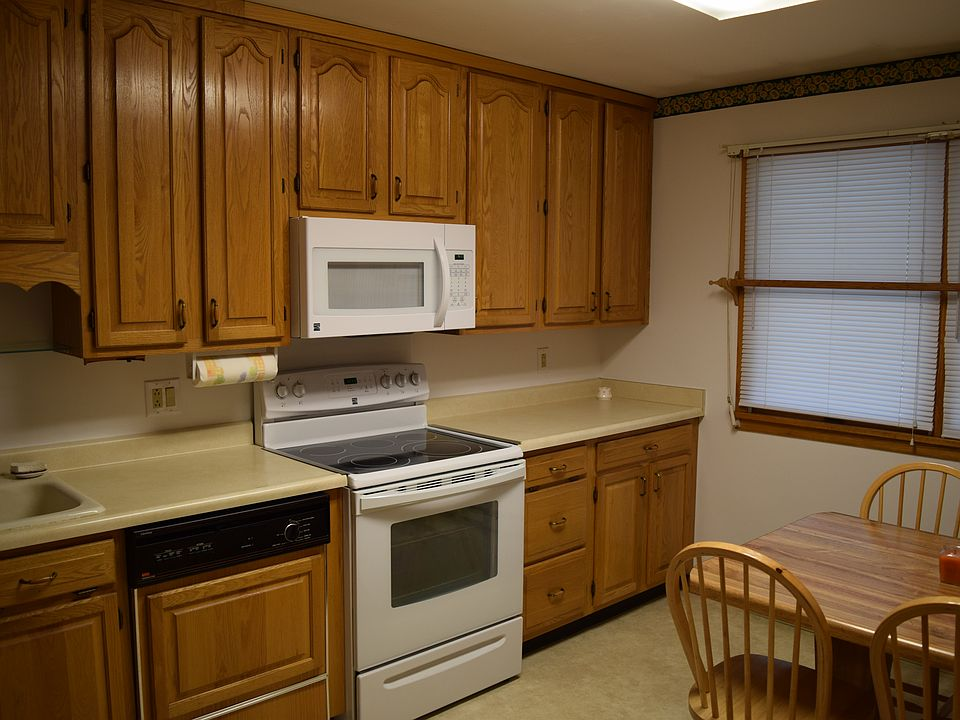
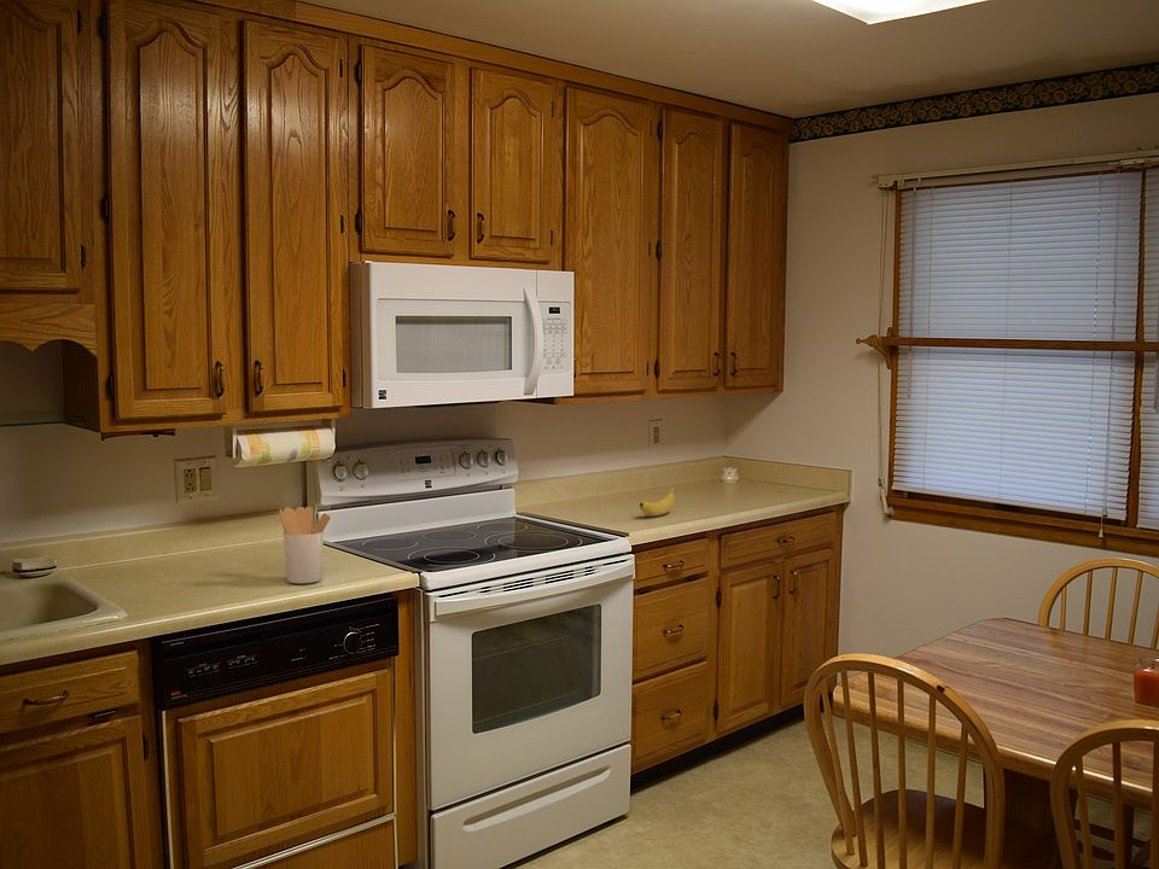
+ utensil holder (302, 542)
+ fruit (657, 502)
